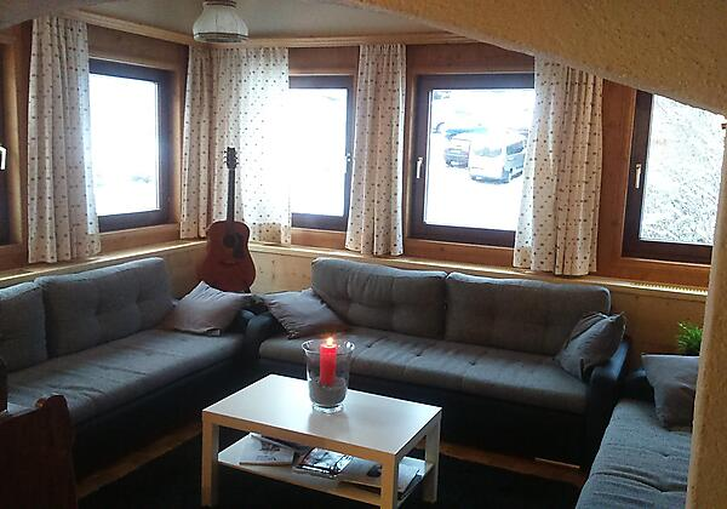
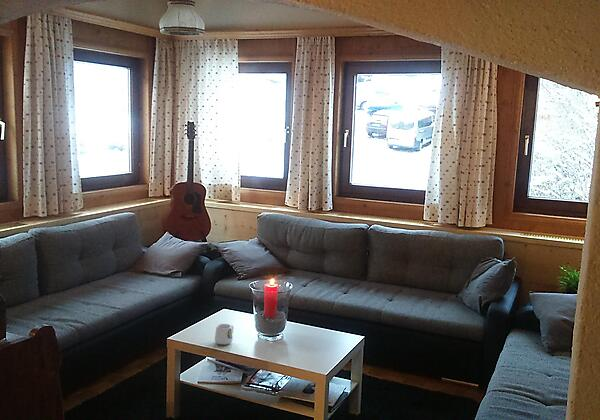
+ mug (225, 333)
